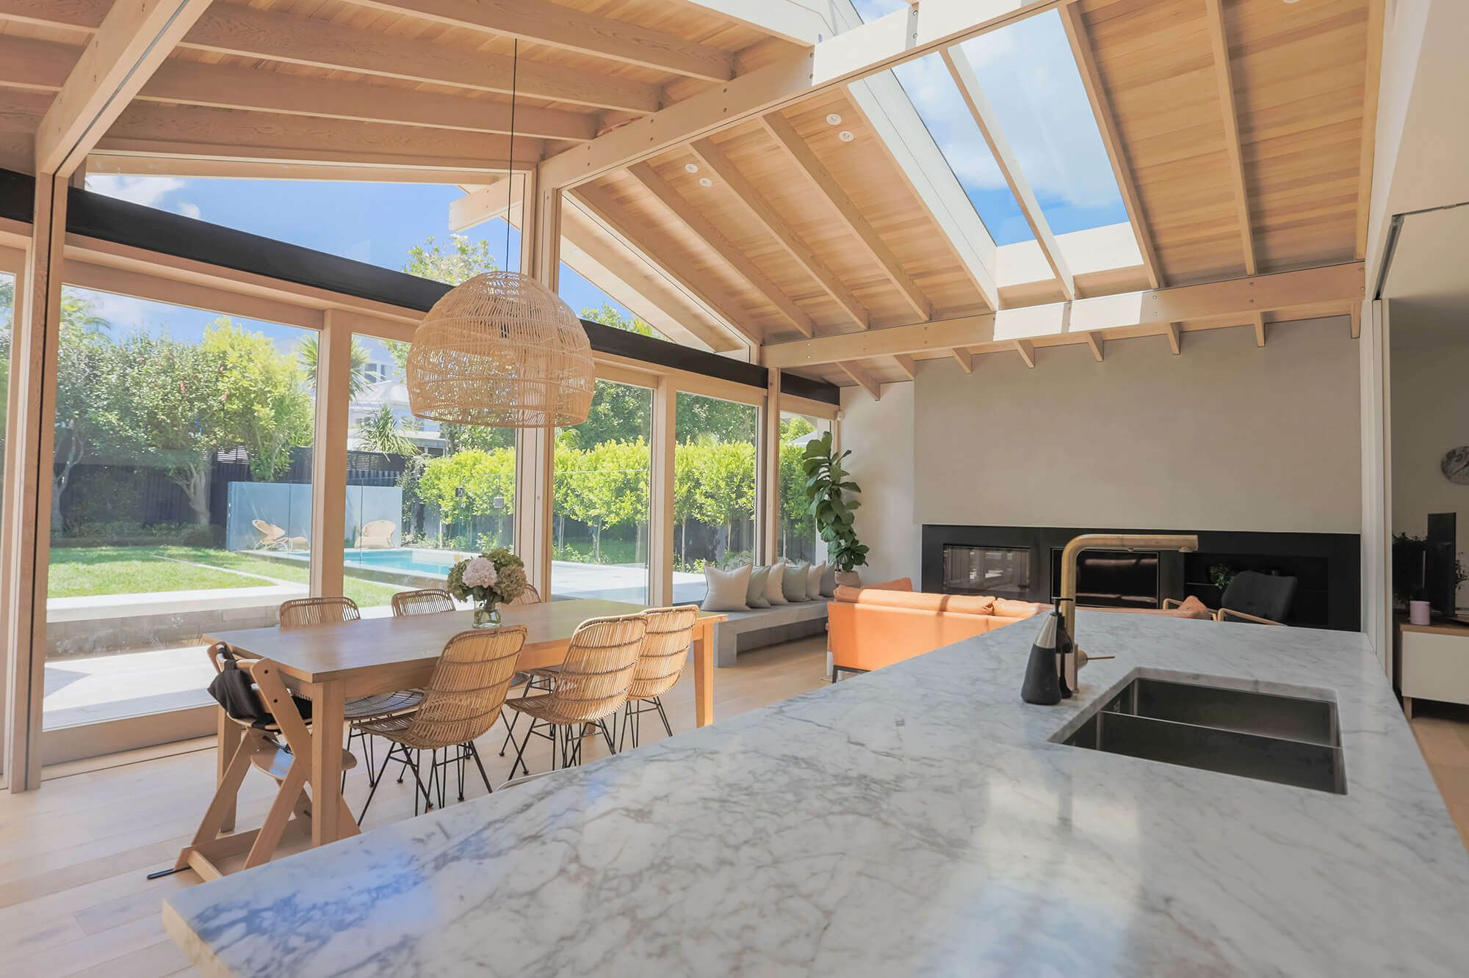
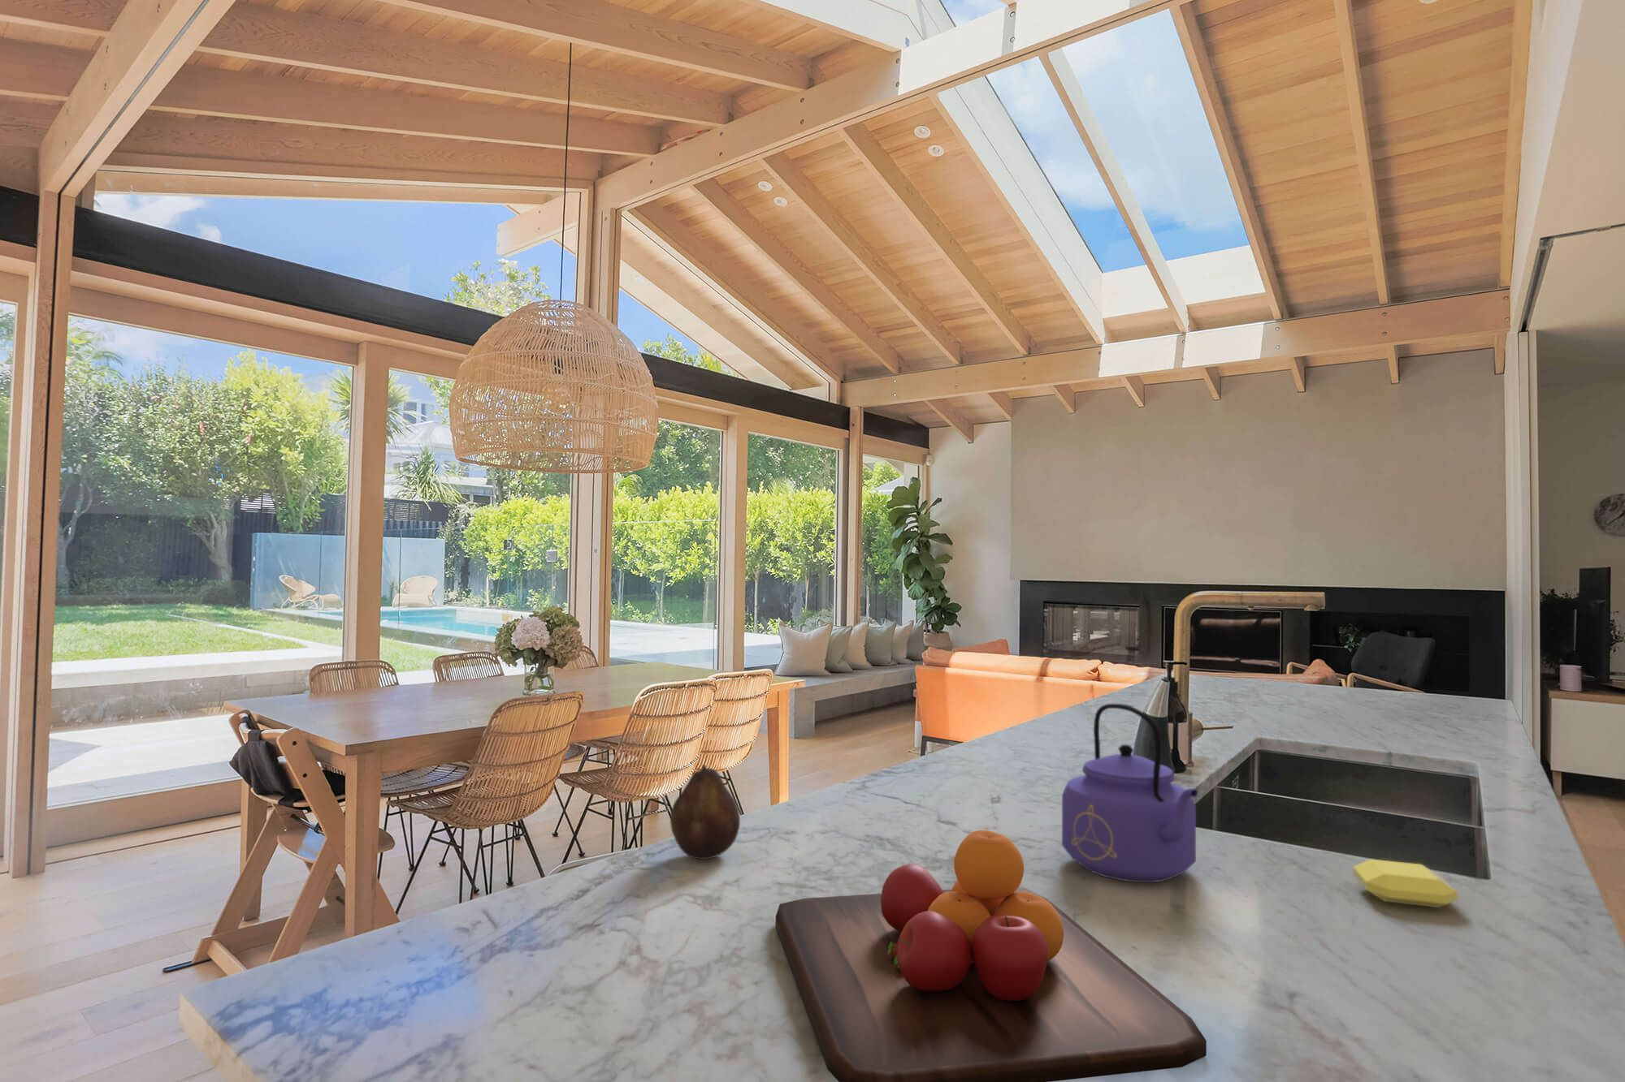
+ kettle (1138, 791)
+ chopping board (959, 907)
+ soap bar (1403, 883)
+ fruit (706, 810)
